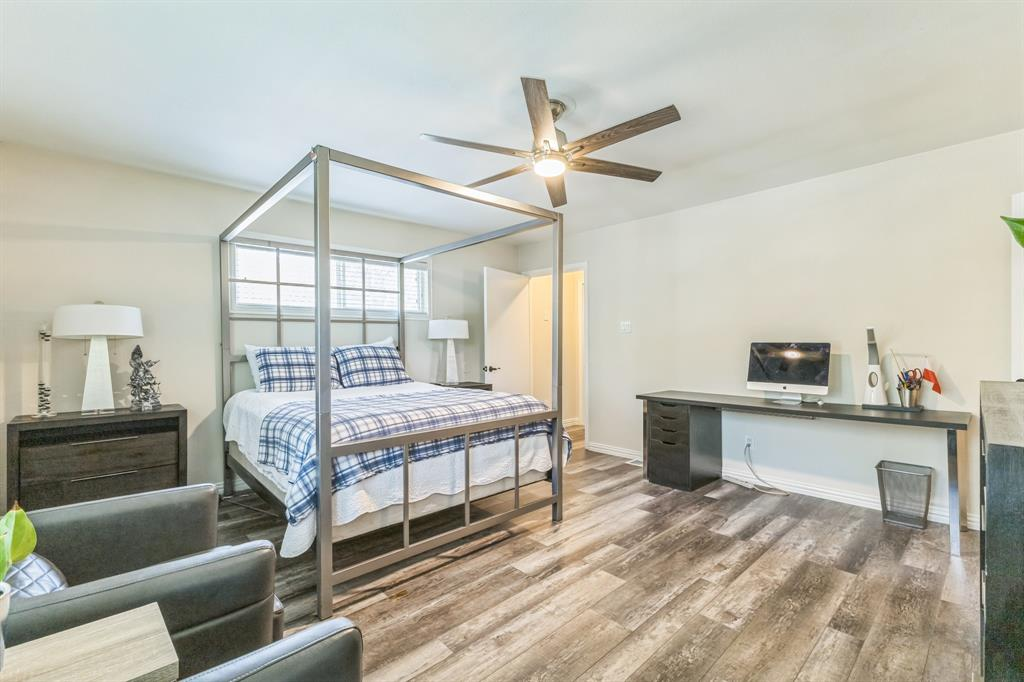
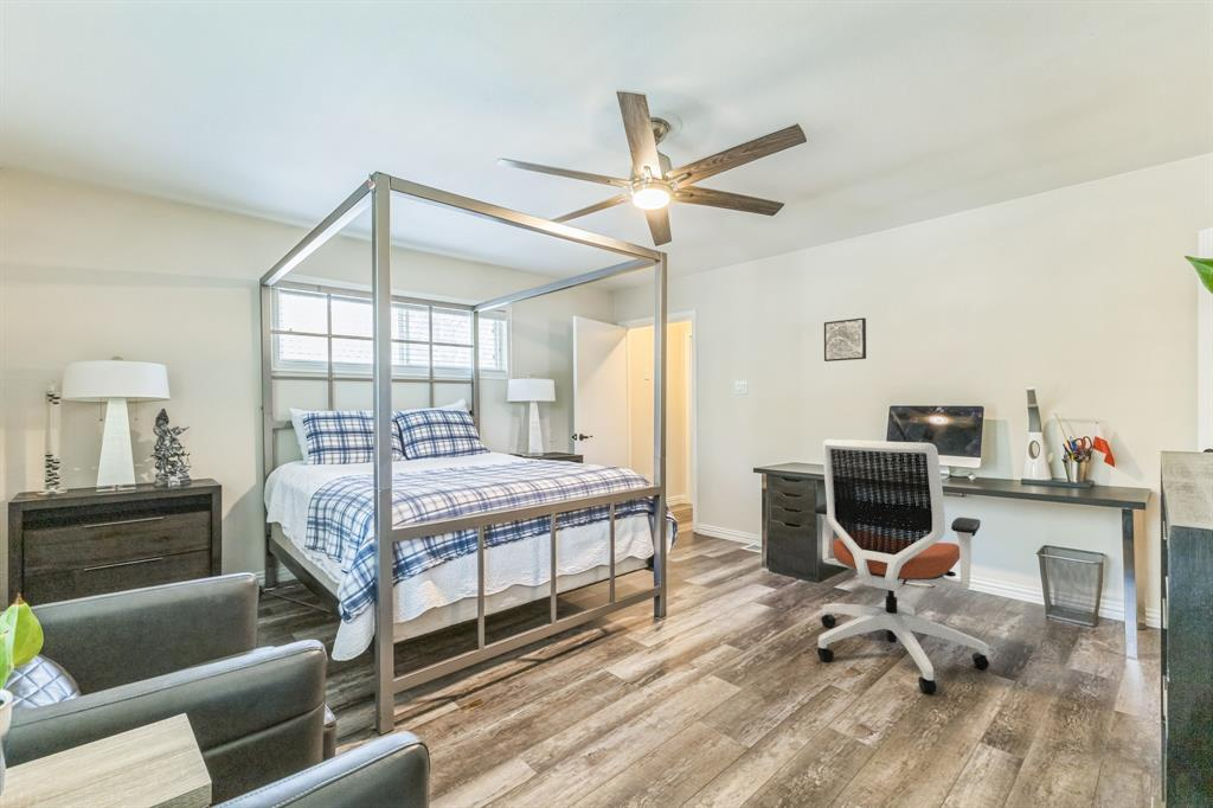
+ wall art (845, 340)
+ office chair (892, 543)
